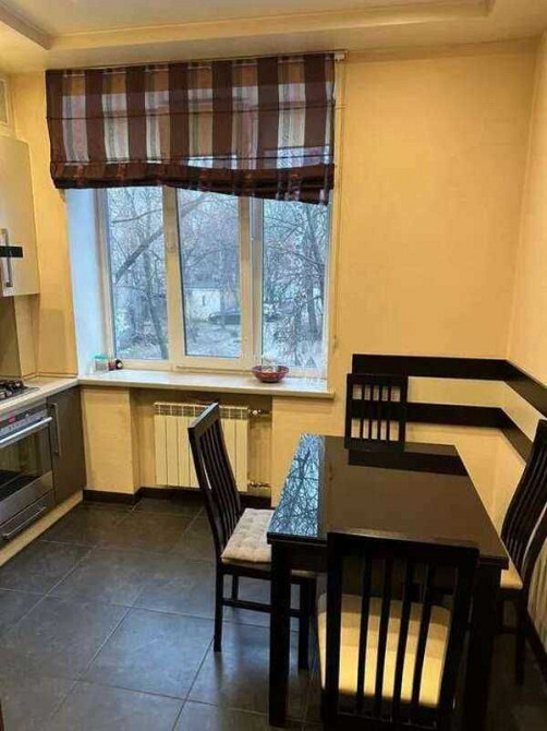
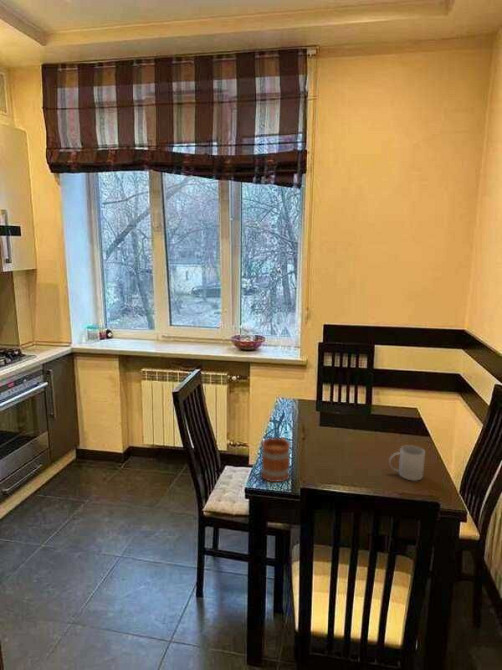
+ mug (277, 456)
+ mug (406, 462)
